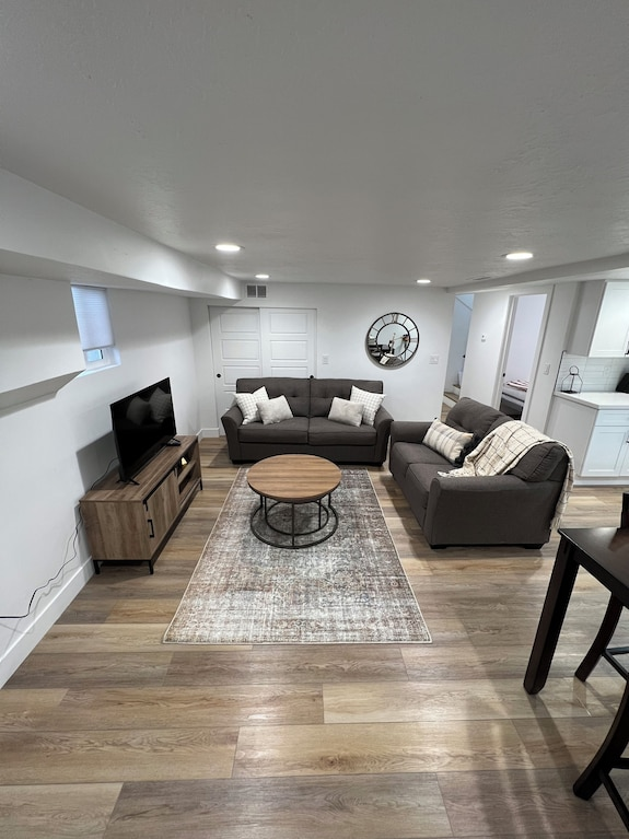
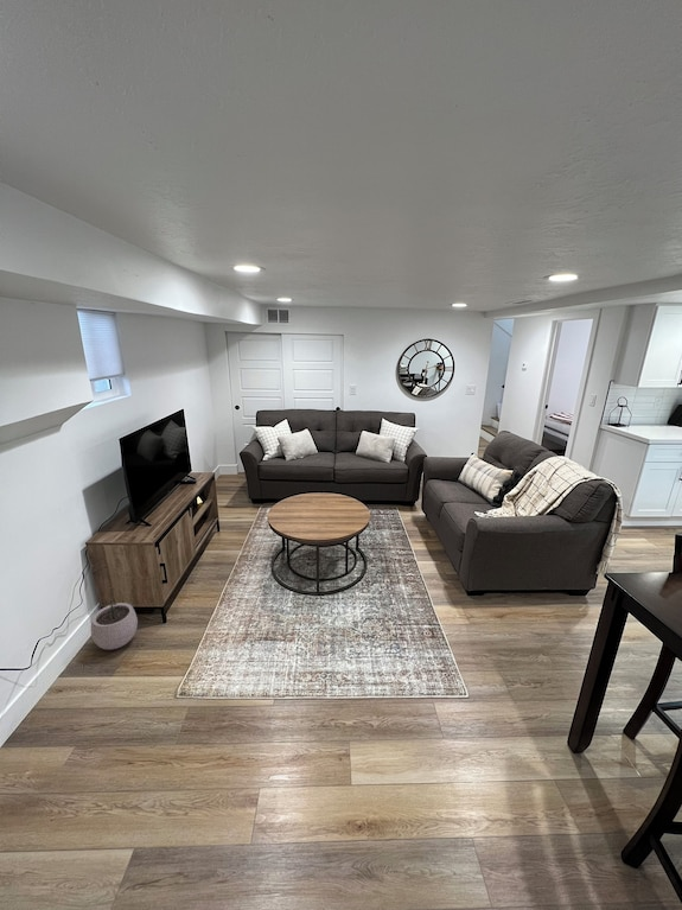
+ plant pot (114, 622)
